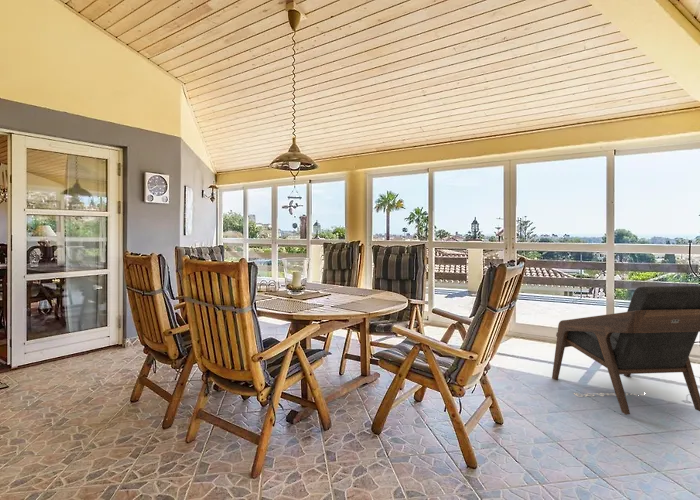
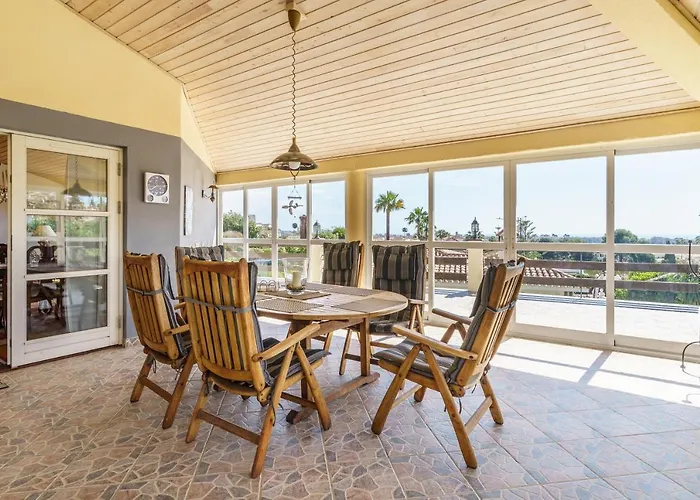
- lounge chair (627, 339)
